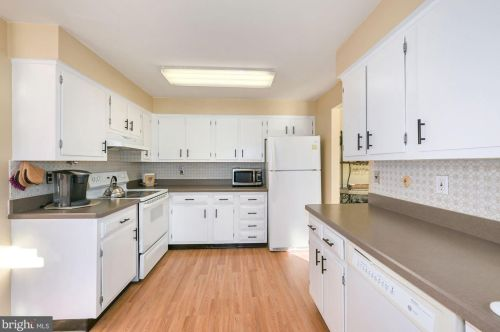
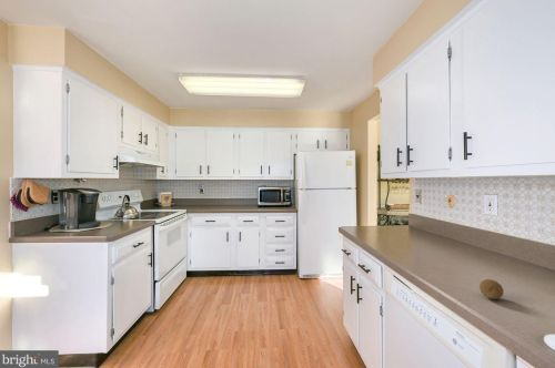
+ fruit (491, 288)
